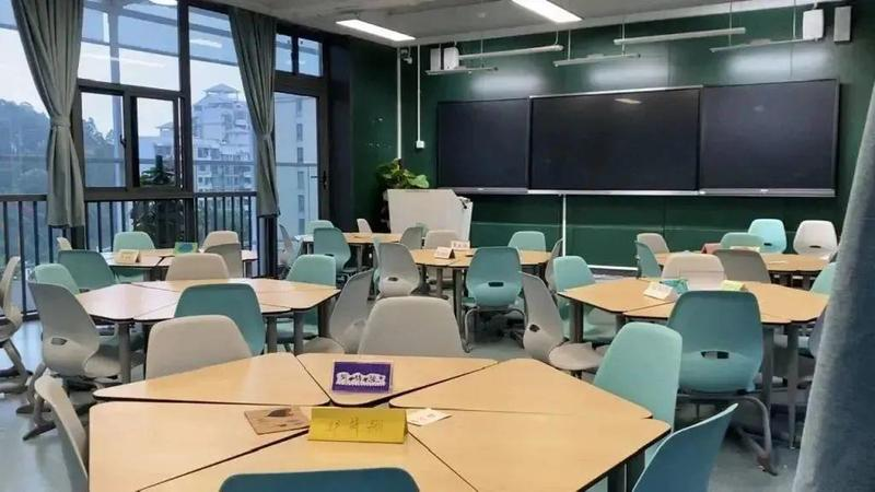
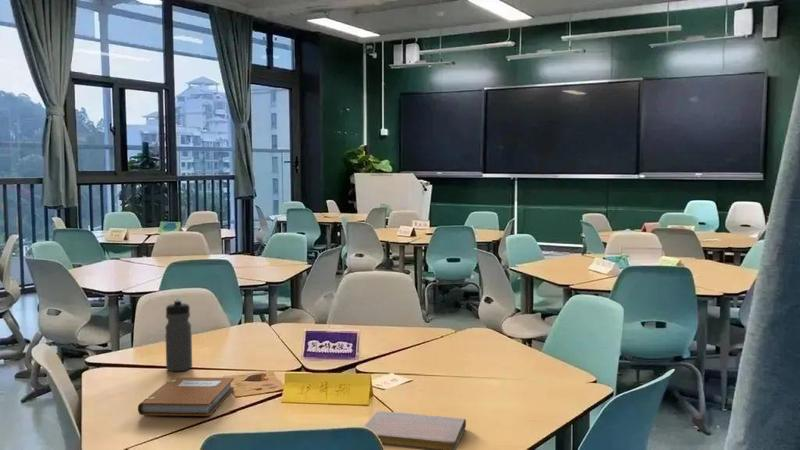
+ notebook (413, 429)
+ water bottle (178, 334)
+ notebook (189, 394)
